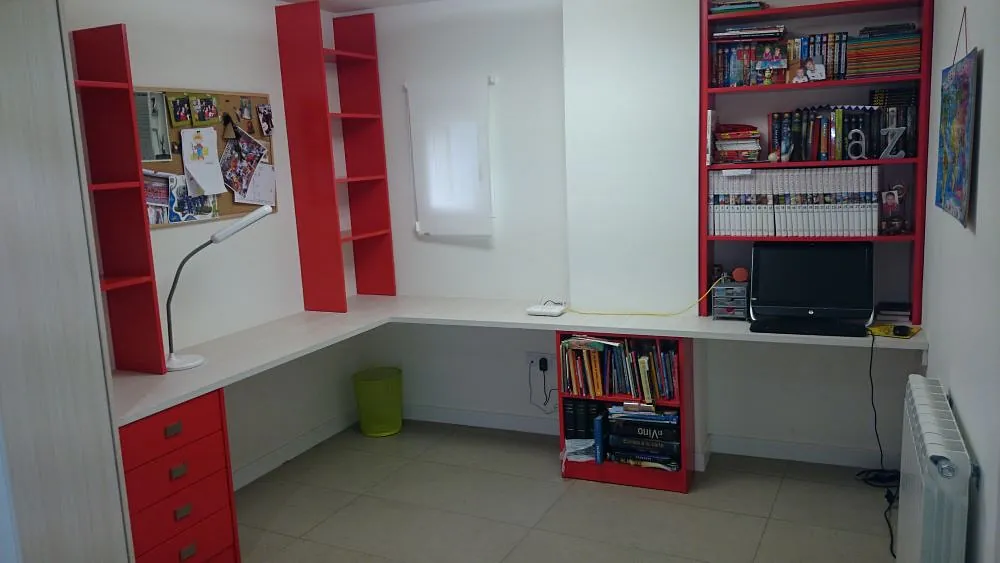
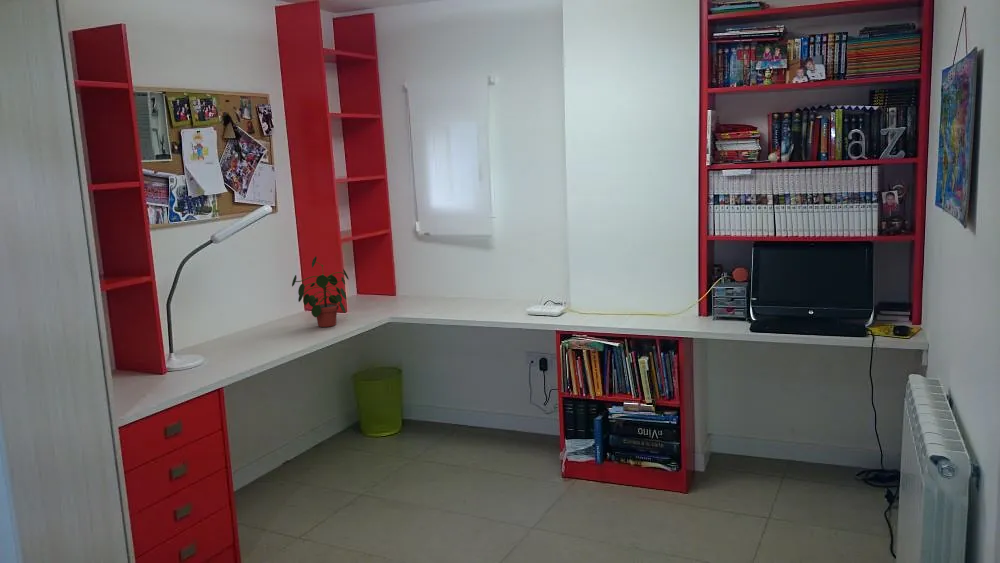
+ potted plant (320, 292)
